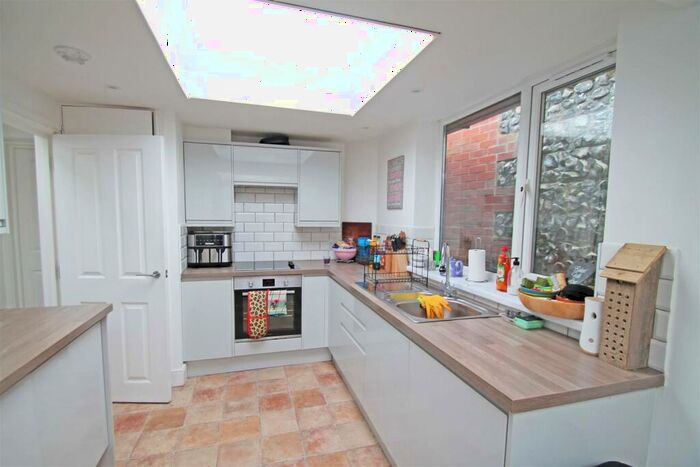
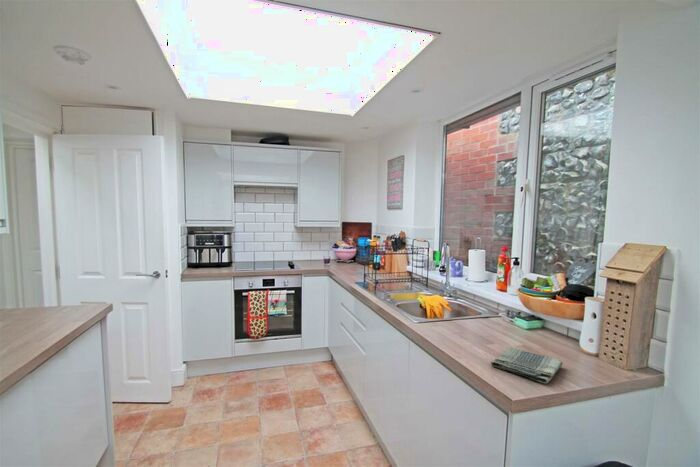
+ dish towel (526, 362)
